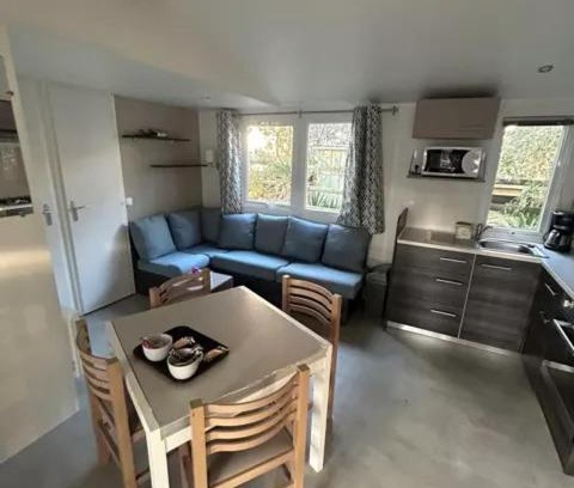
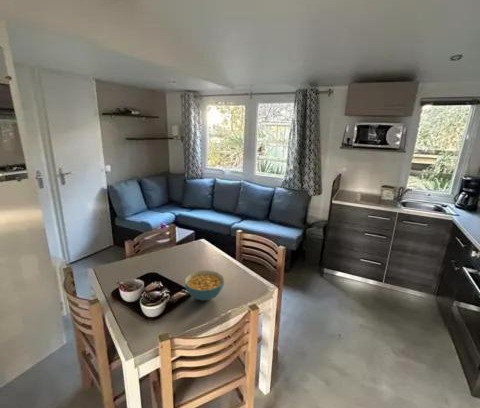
+ cereal bowl (204, 288)
